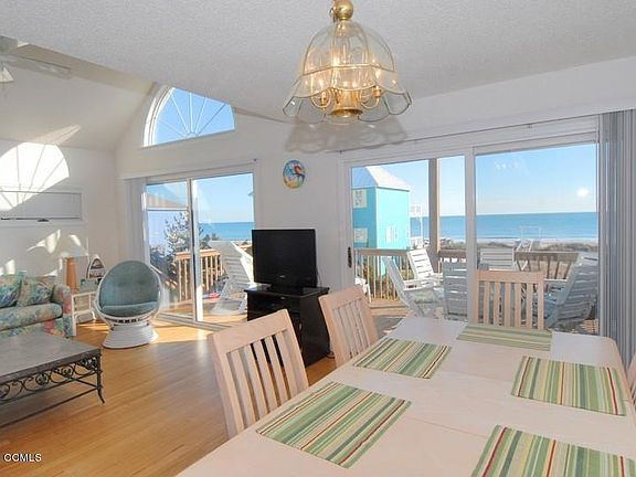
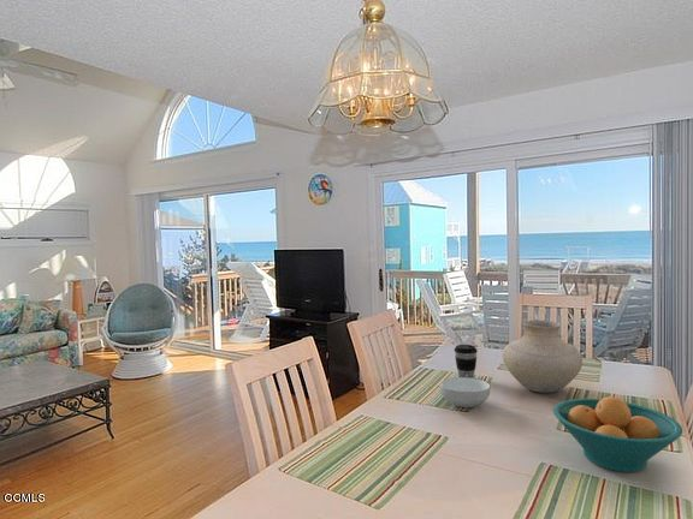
+ fruit bowl (614, 428)
+ cereal bowl (464, 393)
+ coffee cup (466, 362)
+ vase (541, 356)
